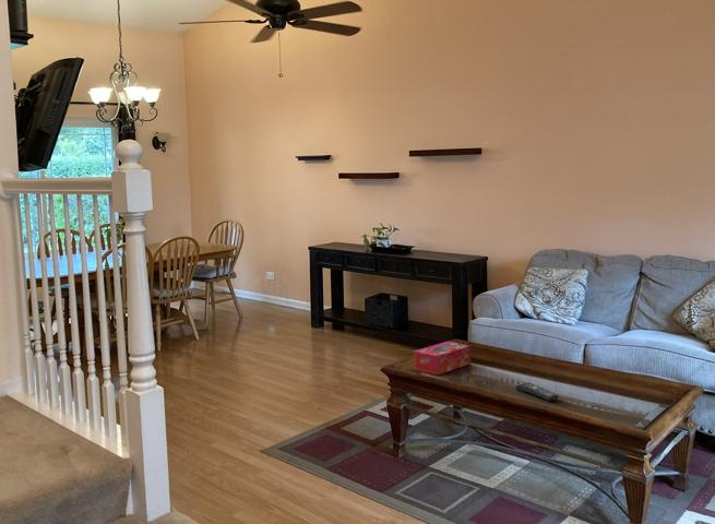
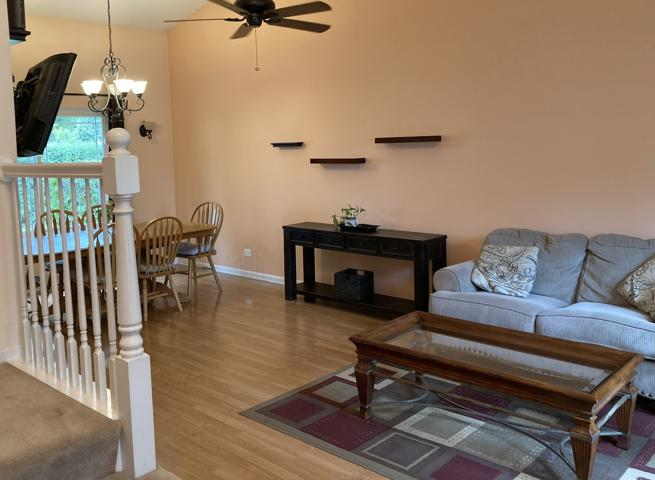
- remote control (536, 391)
- tissue box (442, 357)
